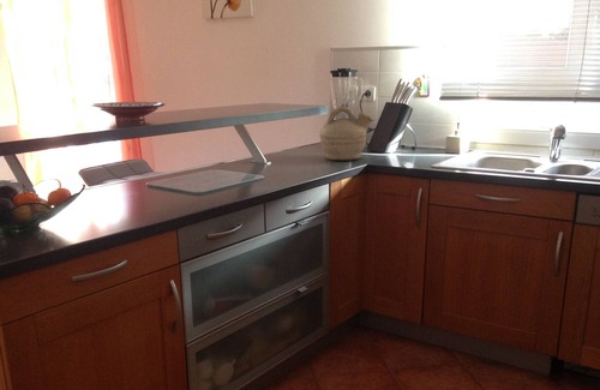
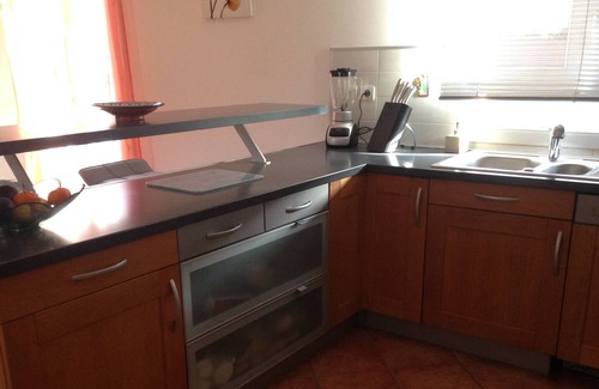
- teapot (346, 132)
